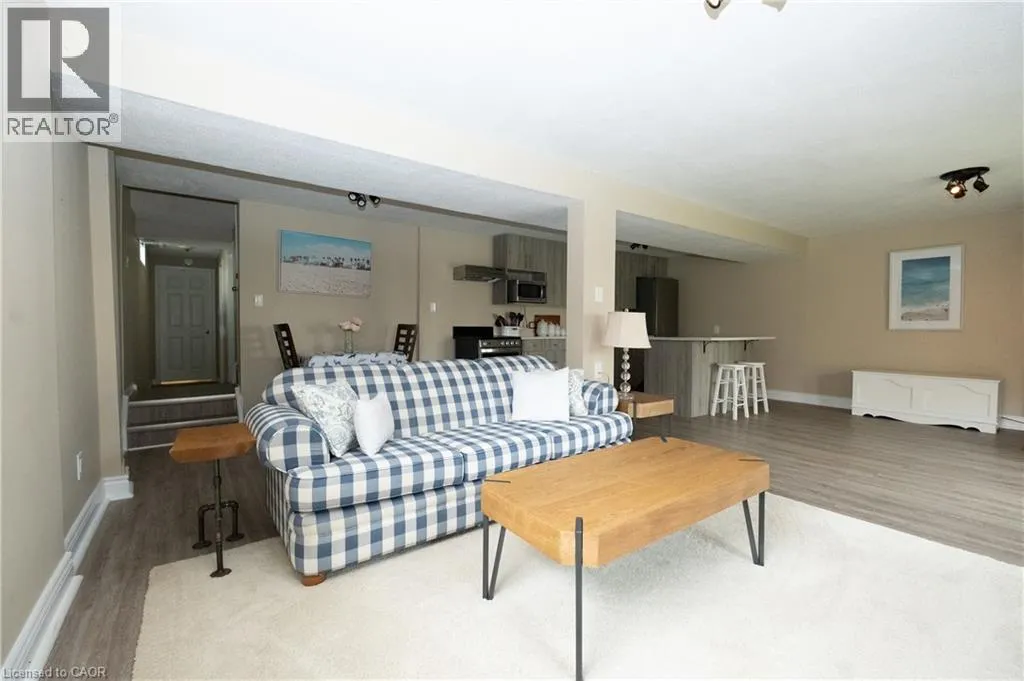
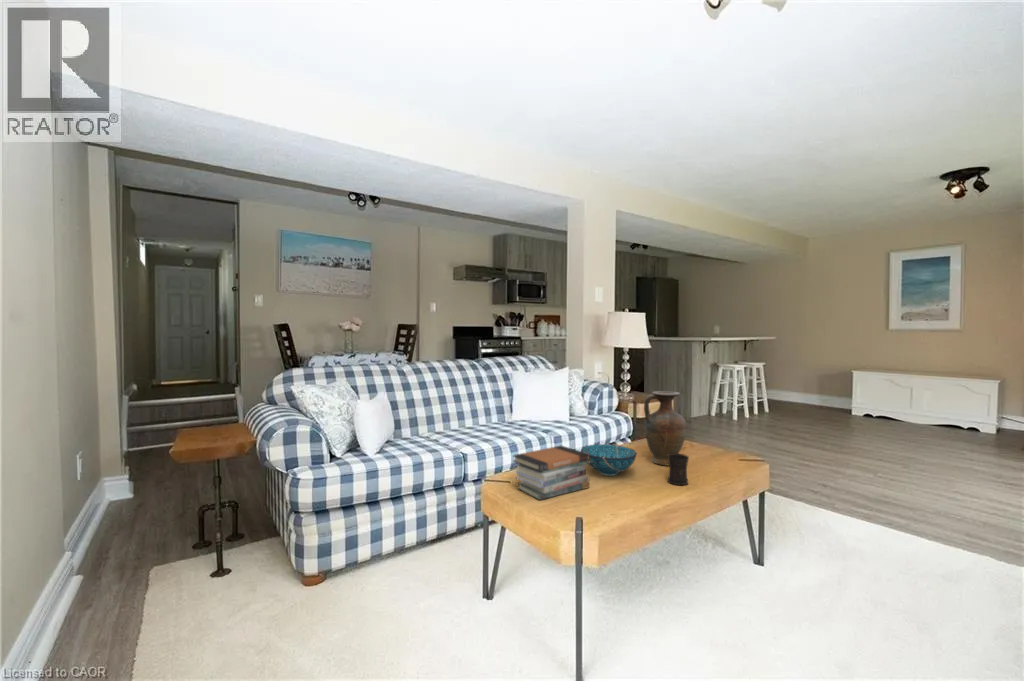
+ mug (678, 468)
+ decorative bowl (608, 461)
+ vase (664, 427)
+ book stack (551, 471)
